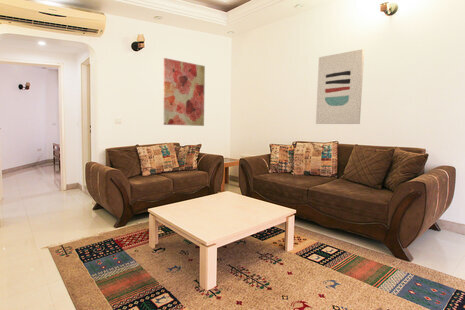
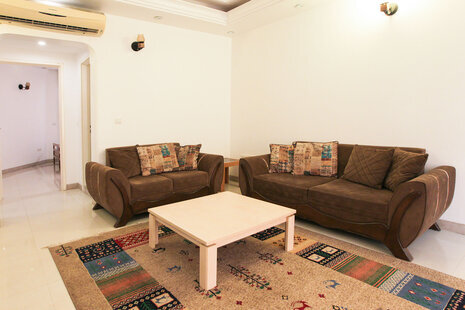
- wall art (338, 89)
- wall art (185, 94)
